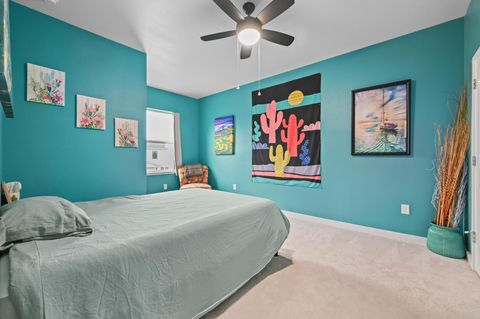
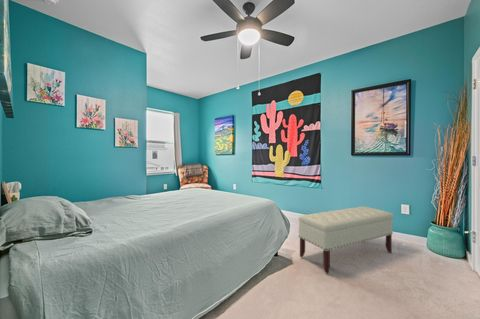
+ bench (346, 234)
